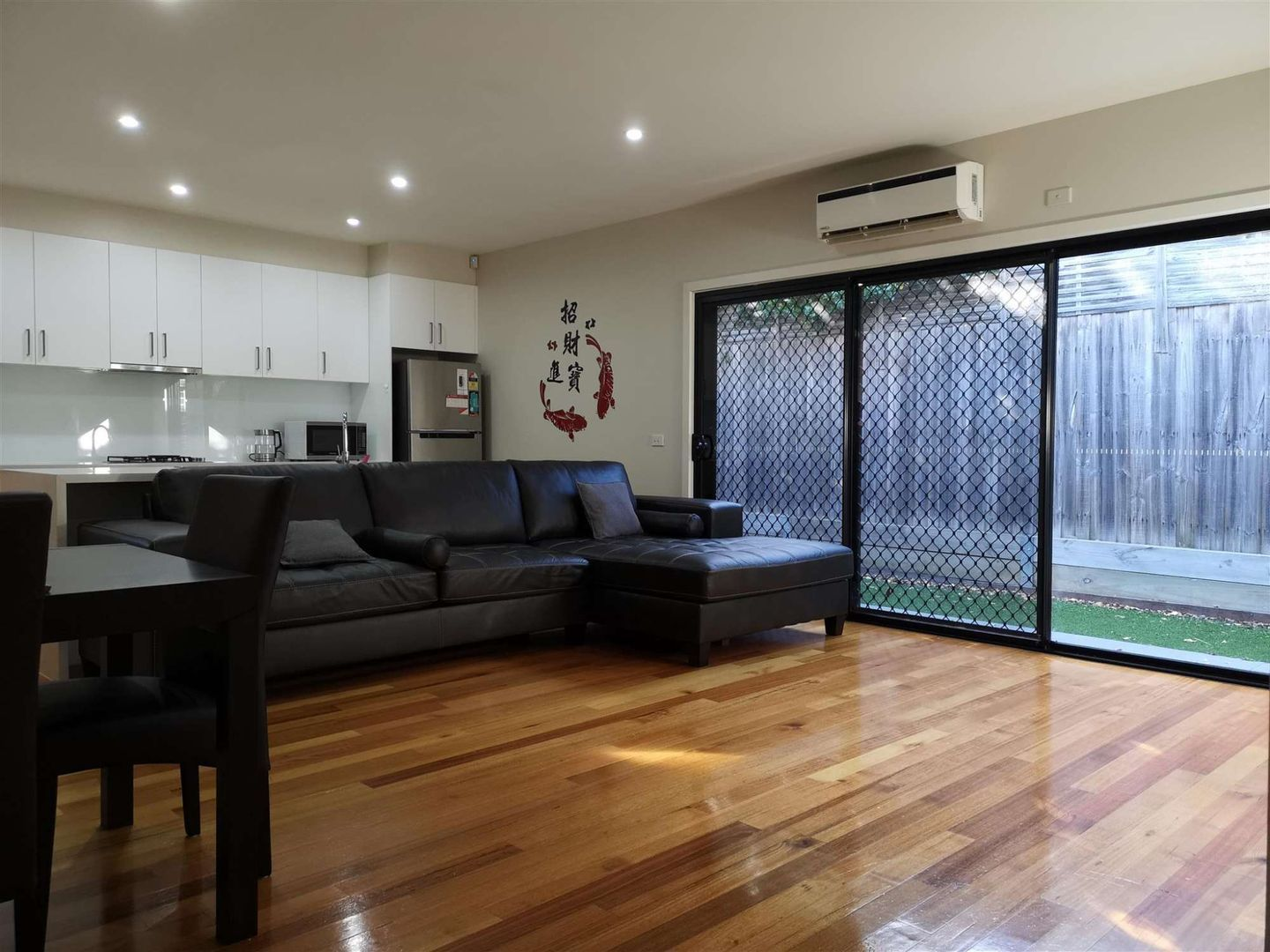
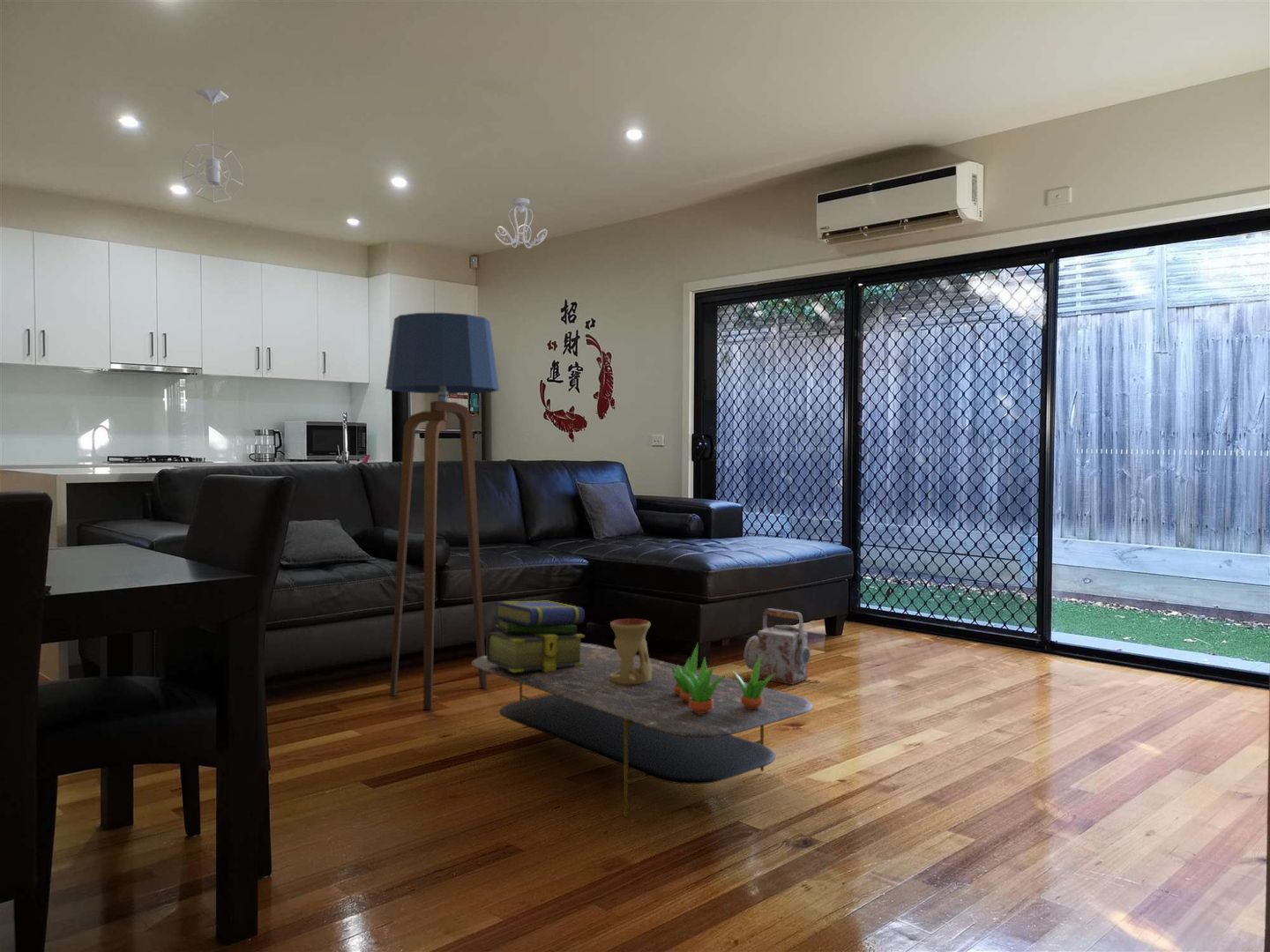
+ pendant light (213, 147)
+ oil burner (630, 650)
+ succulent plant (710, 673)
+ floor lamp (436, 508)
+ ceiling light fixture (521, 225)
+ lantern (778, 643)
+ stack of books (536, 632)
+ coffee table (624, 720)
